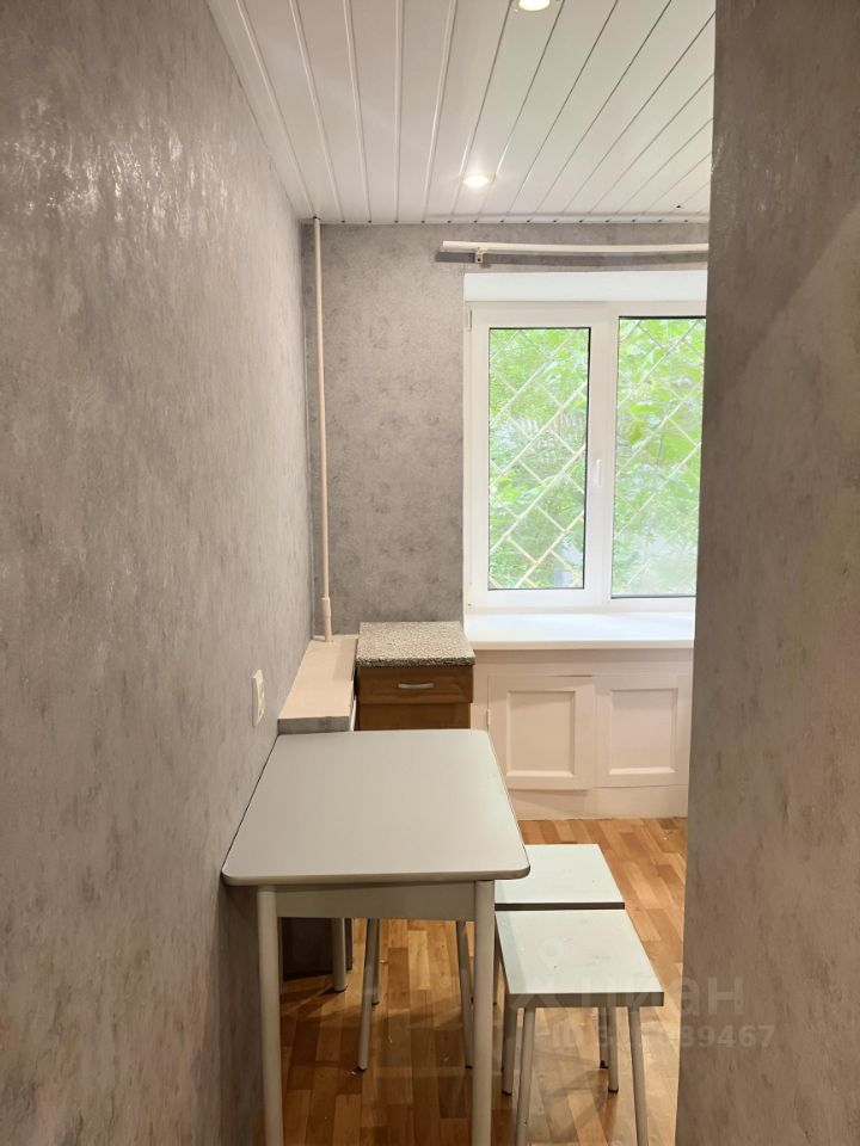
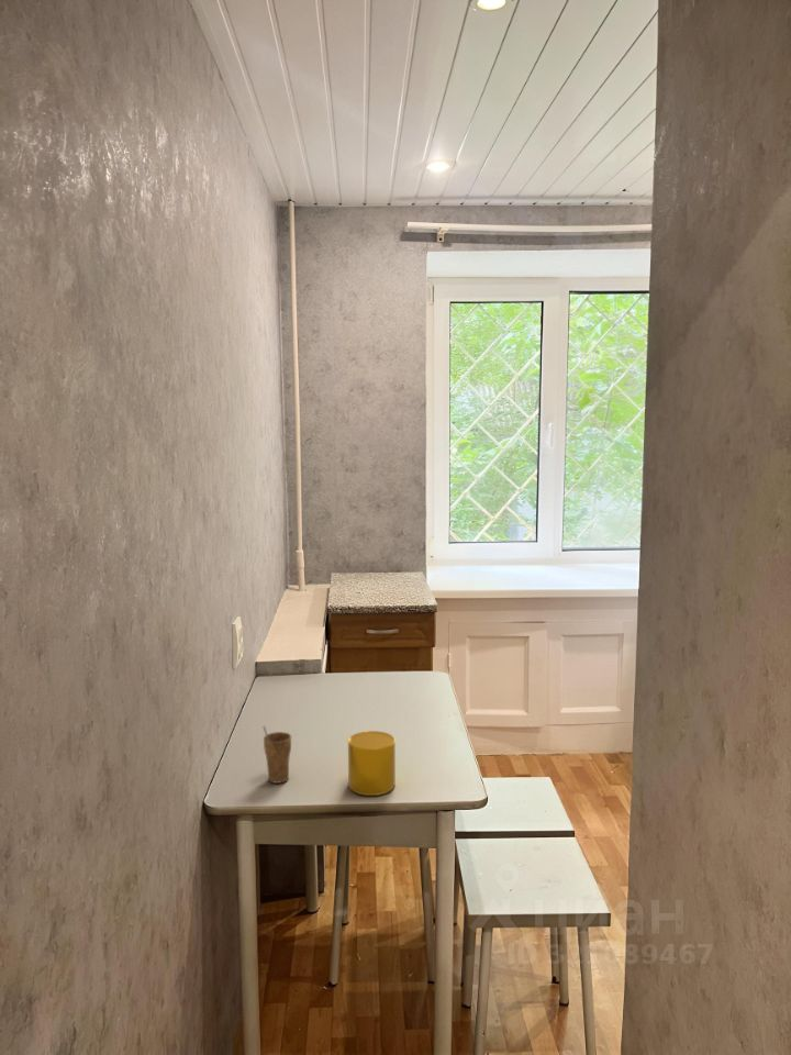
+ cup (371, 762)
+ cup (277, 752)
